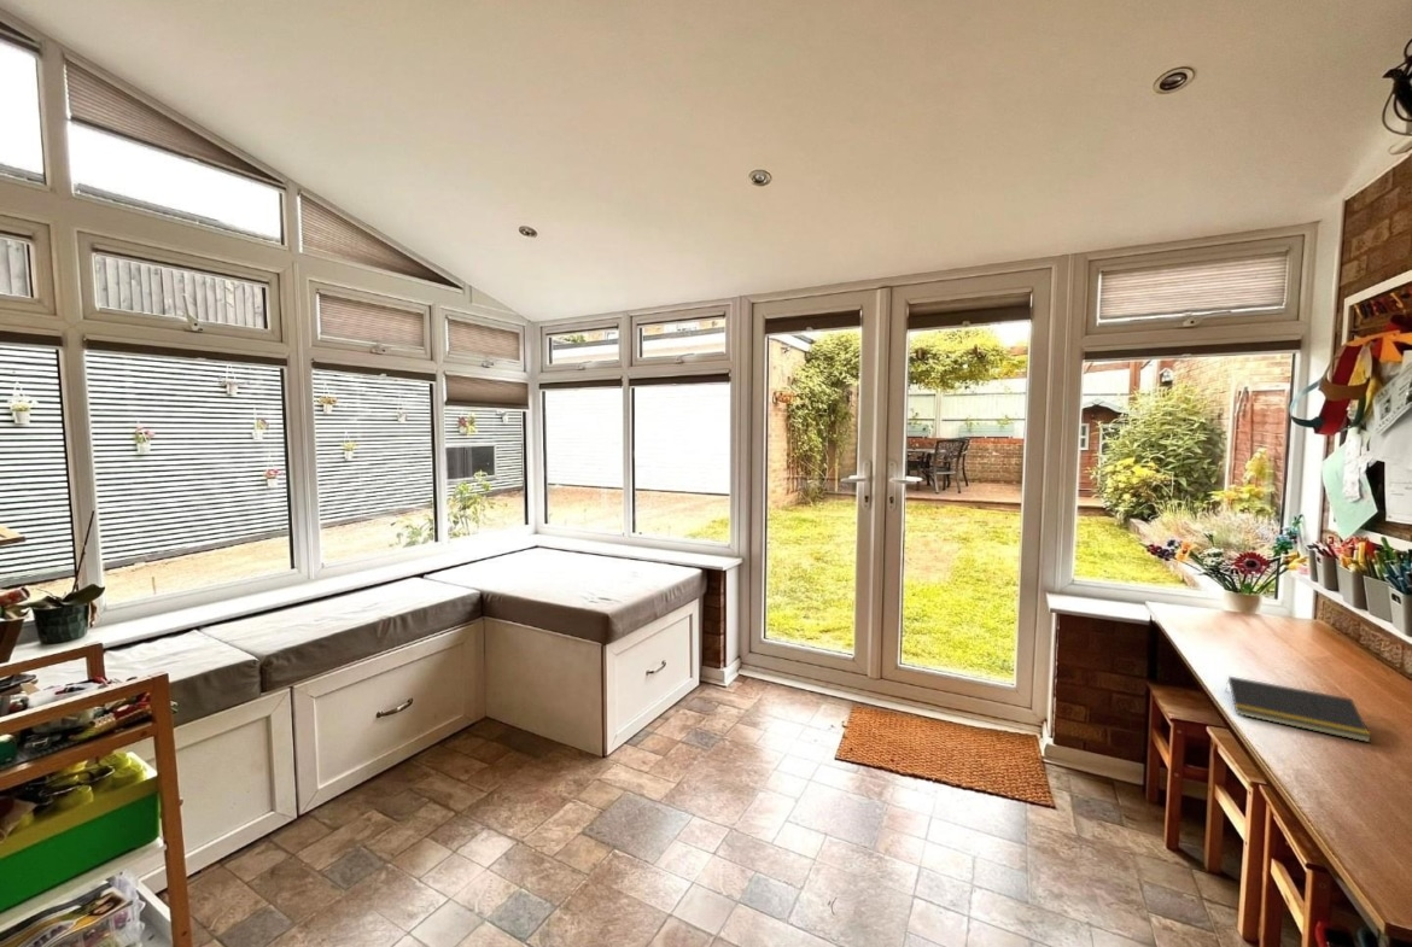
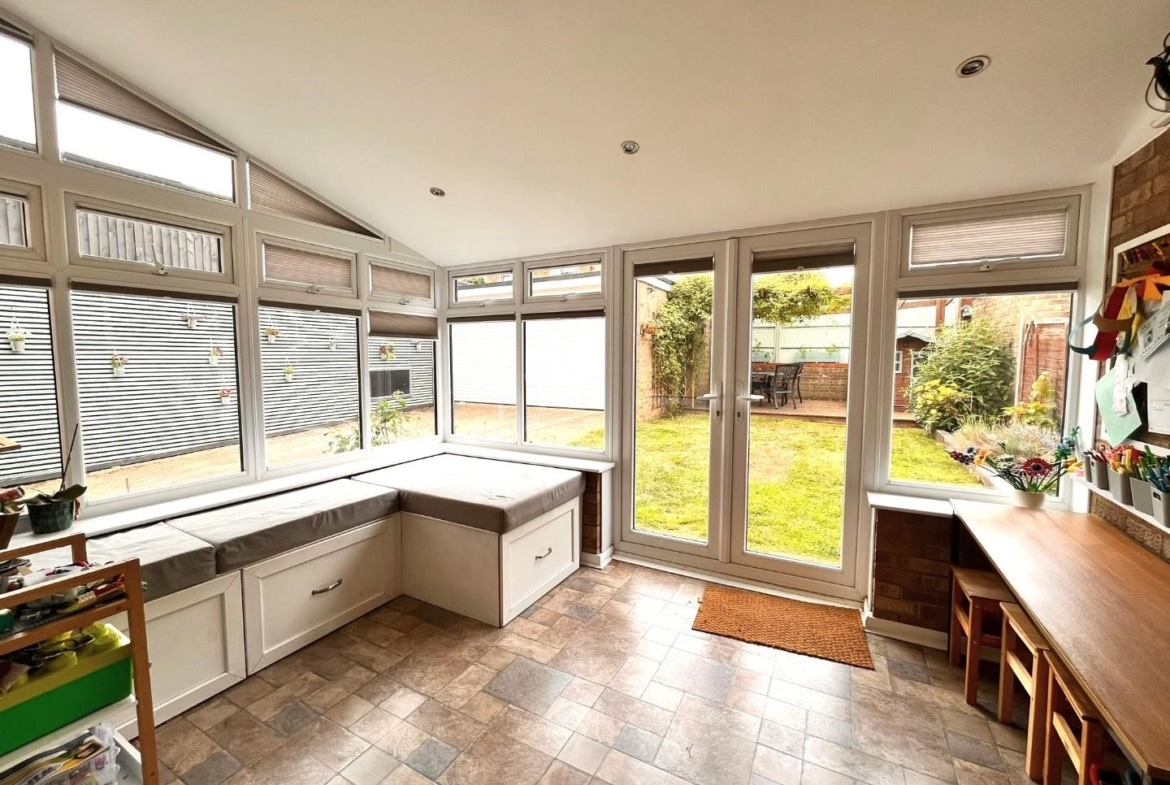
- notepad (1293, 706)
